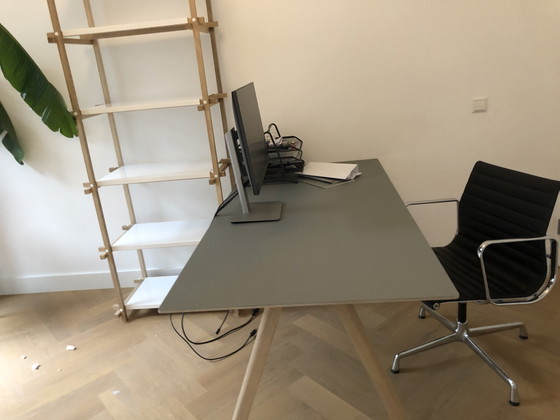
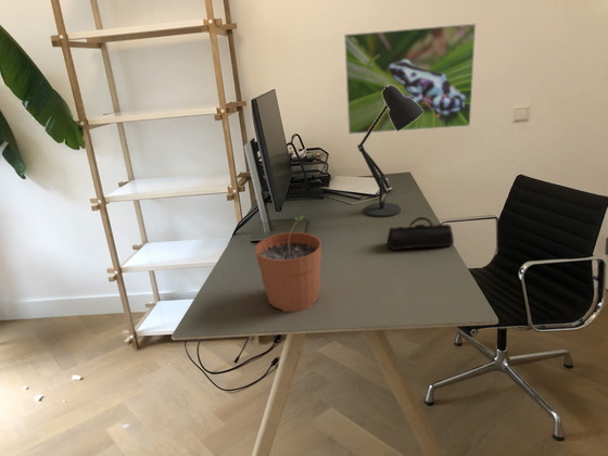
+ plant pot (289, 258)
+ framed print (408, 80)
+ desk lamp (376, 164)
+ pencil case (419, 231)
